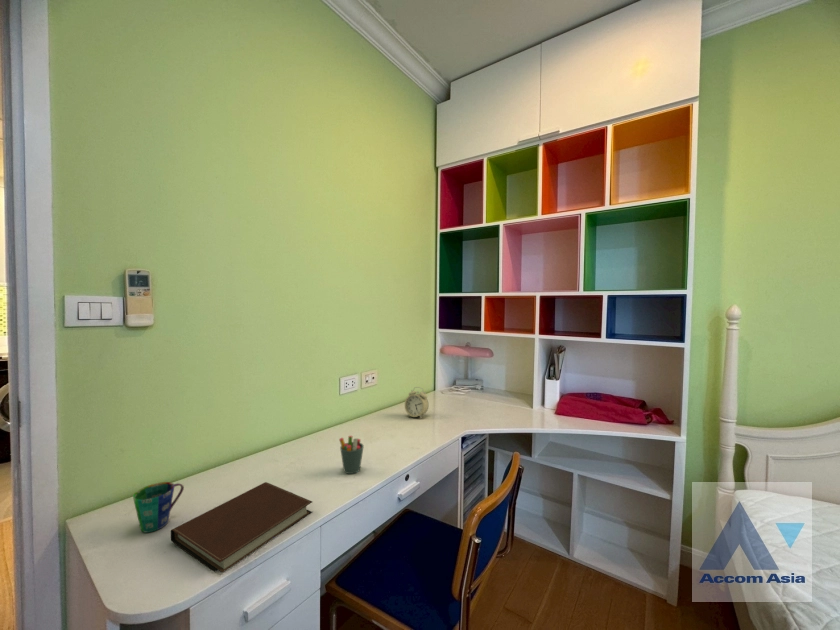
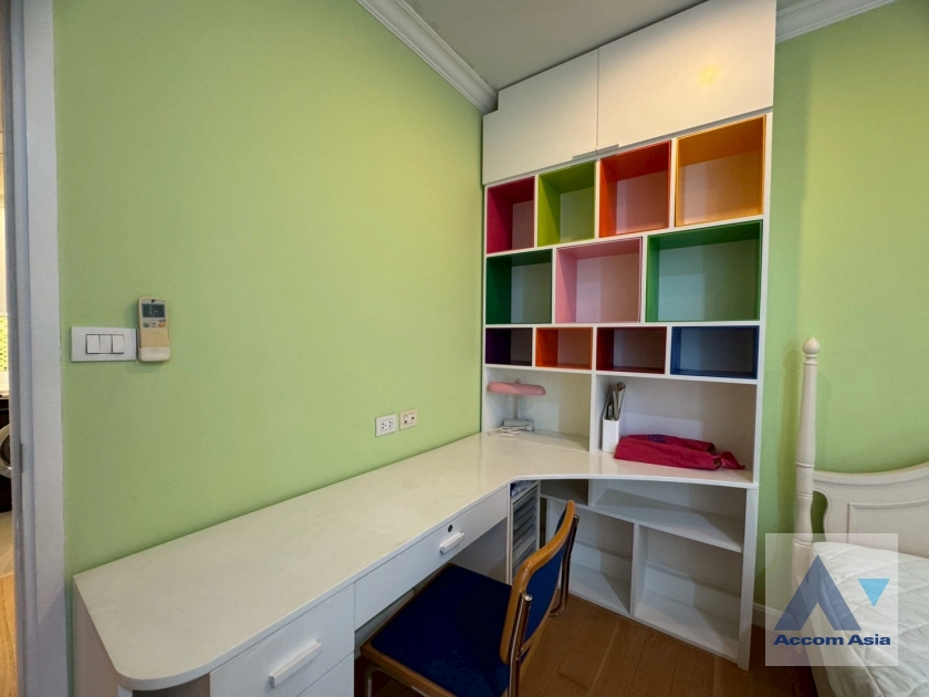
- cup (160, 505)
- pen holder (351, 452)
- alarm clock (416, 402)
- notebook (246, 520)
